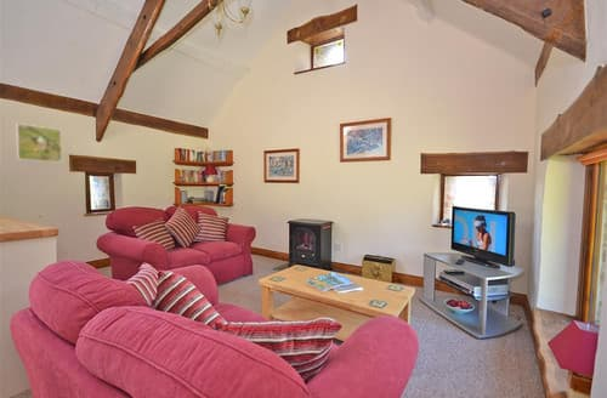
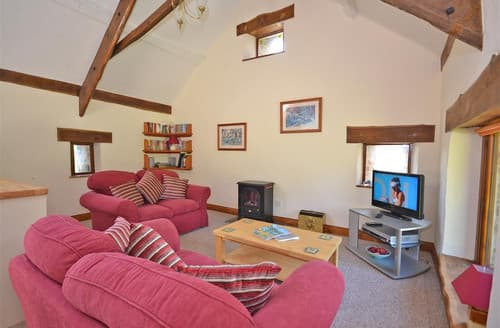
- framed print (40, 143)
